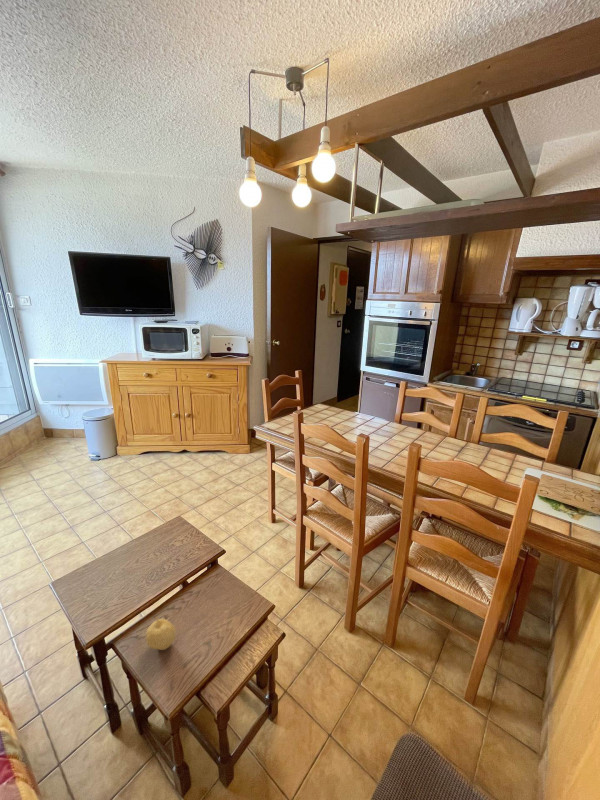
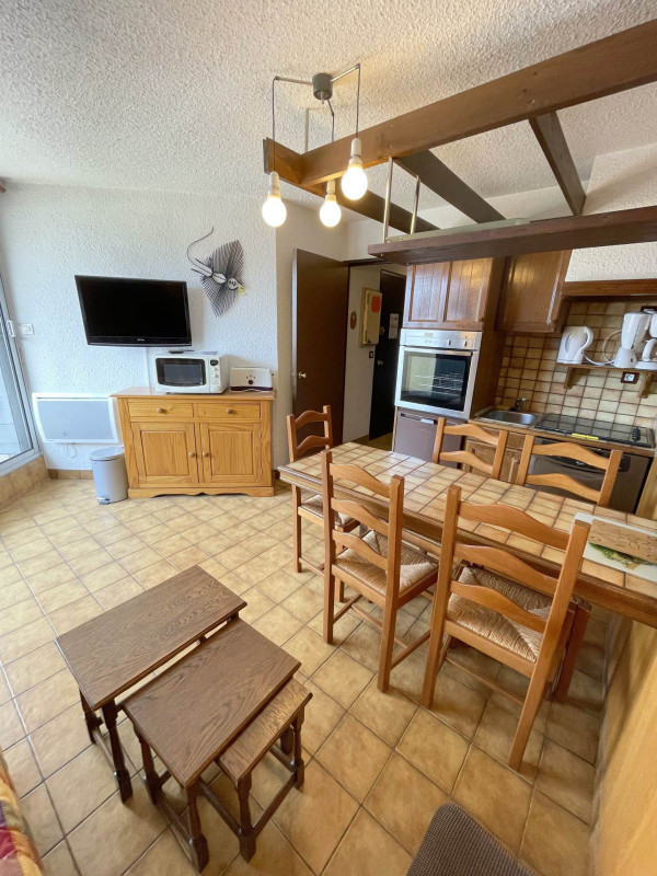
- fruit (160, 633)
